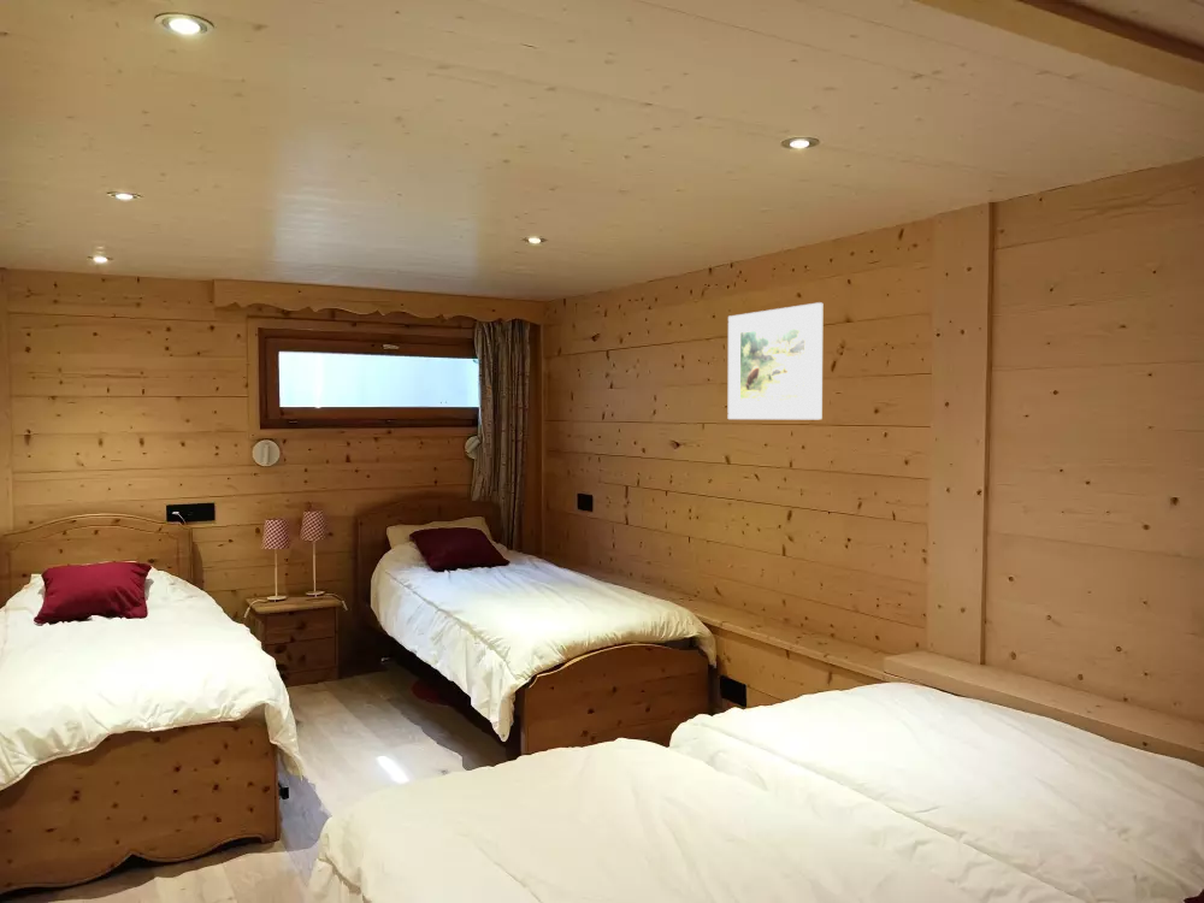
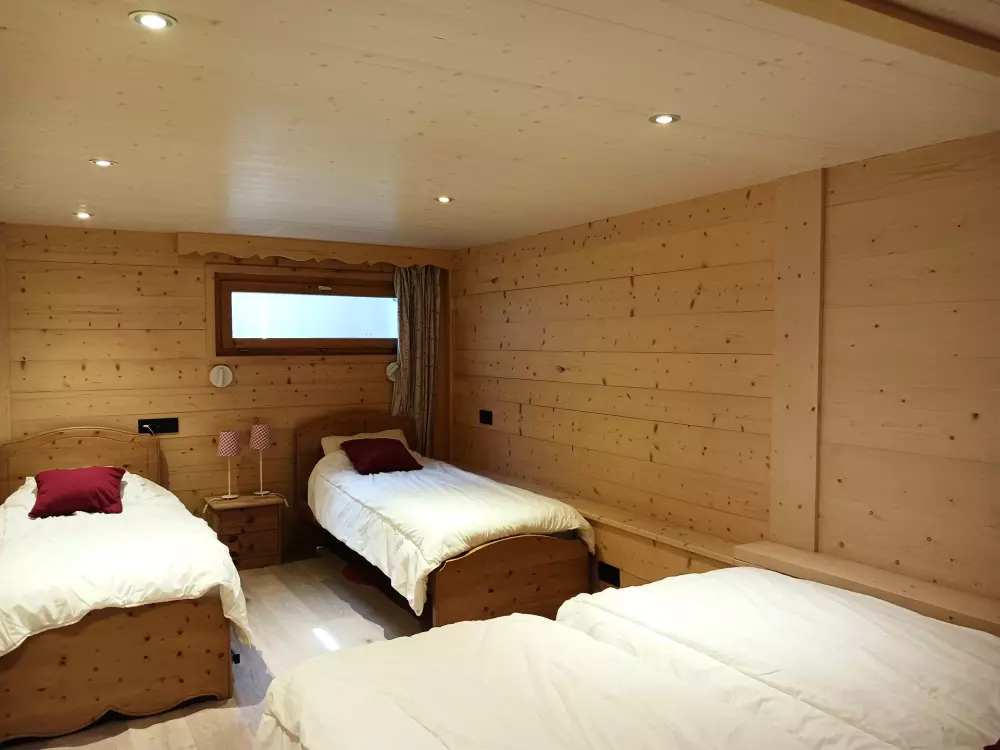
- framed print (772, 364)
